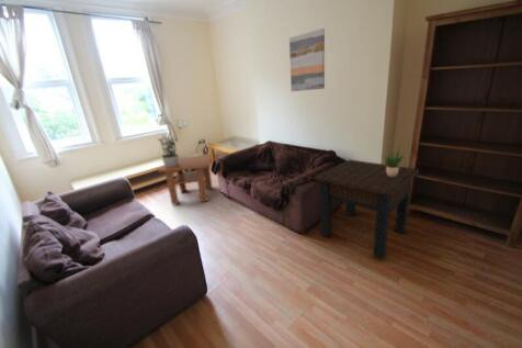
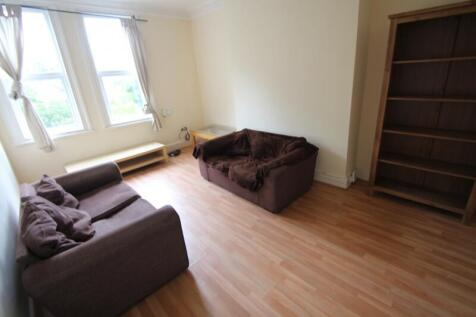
- potted plant (169, 150)
- side table (364, 203)
- coffee table (190, 179)
- potted plant (394, 160)
- wall art (306, 63)
